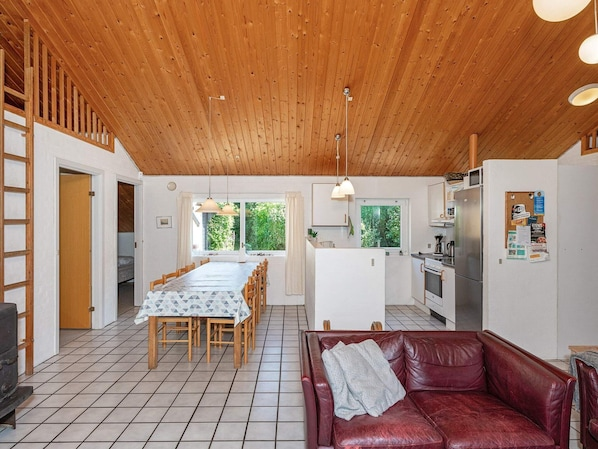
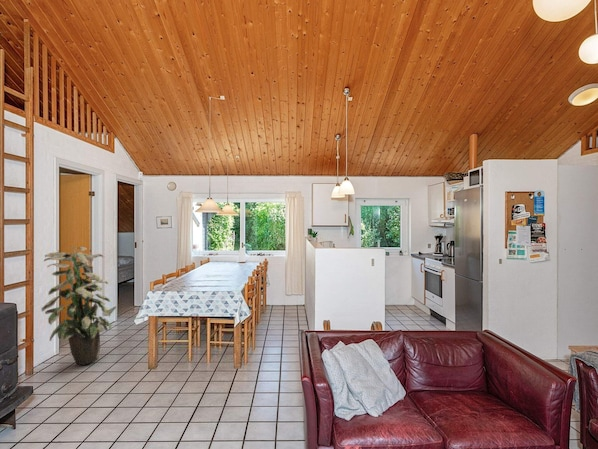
+ indoor plant (79, 304)
